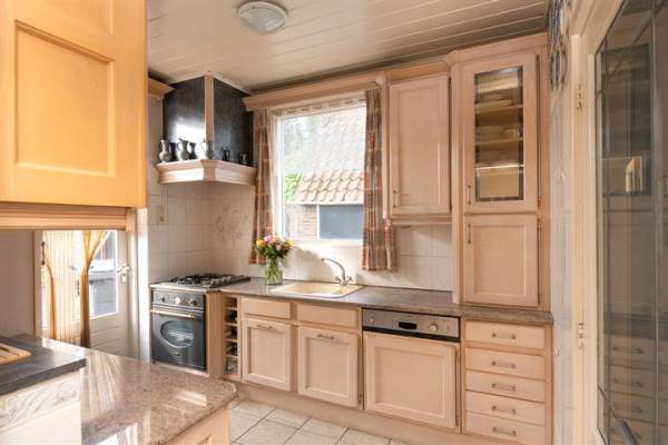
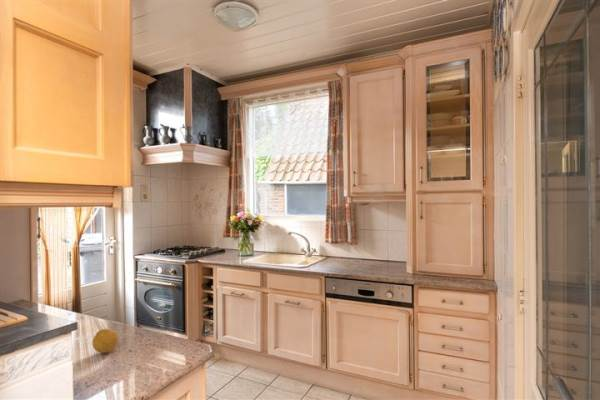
+ fruit (105, 340)
